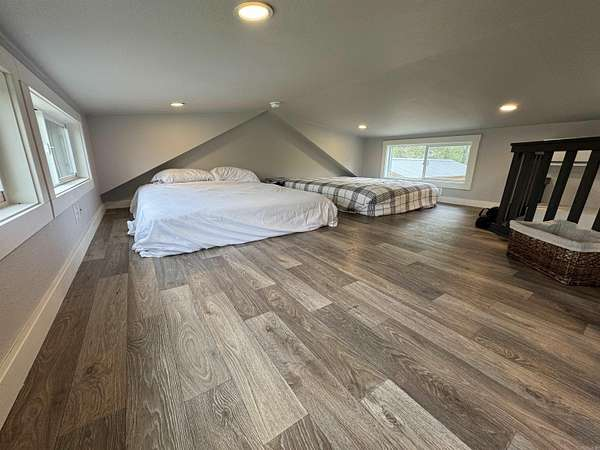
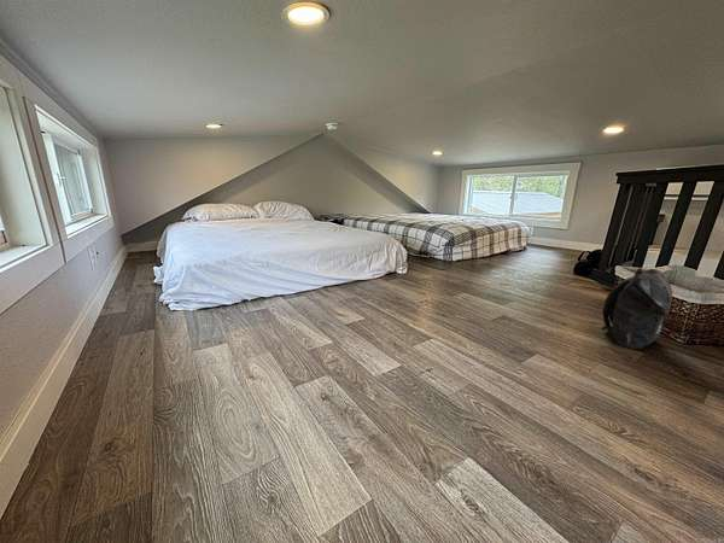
+ backpack (637, 304)
